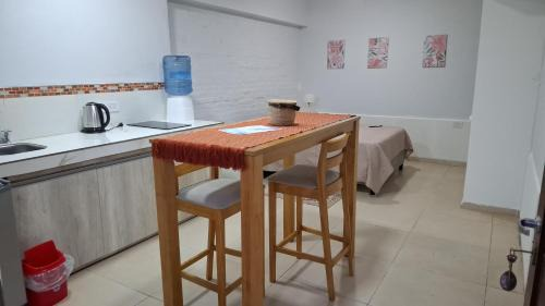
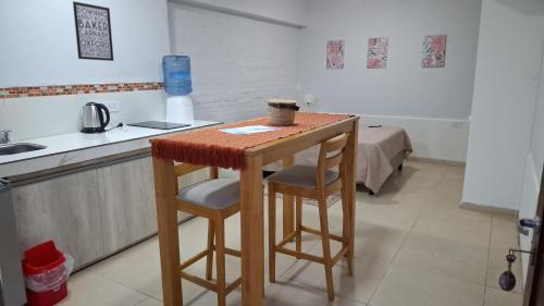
+ wall art (94, 33)
